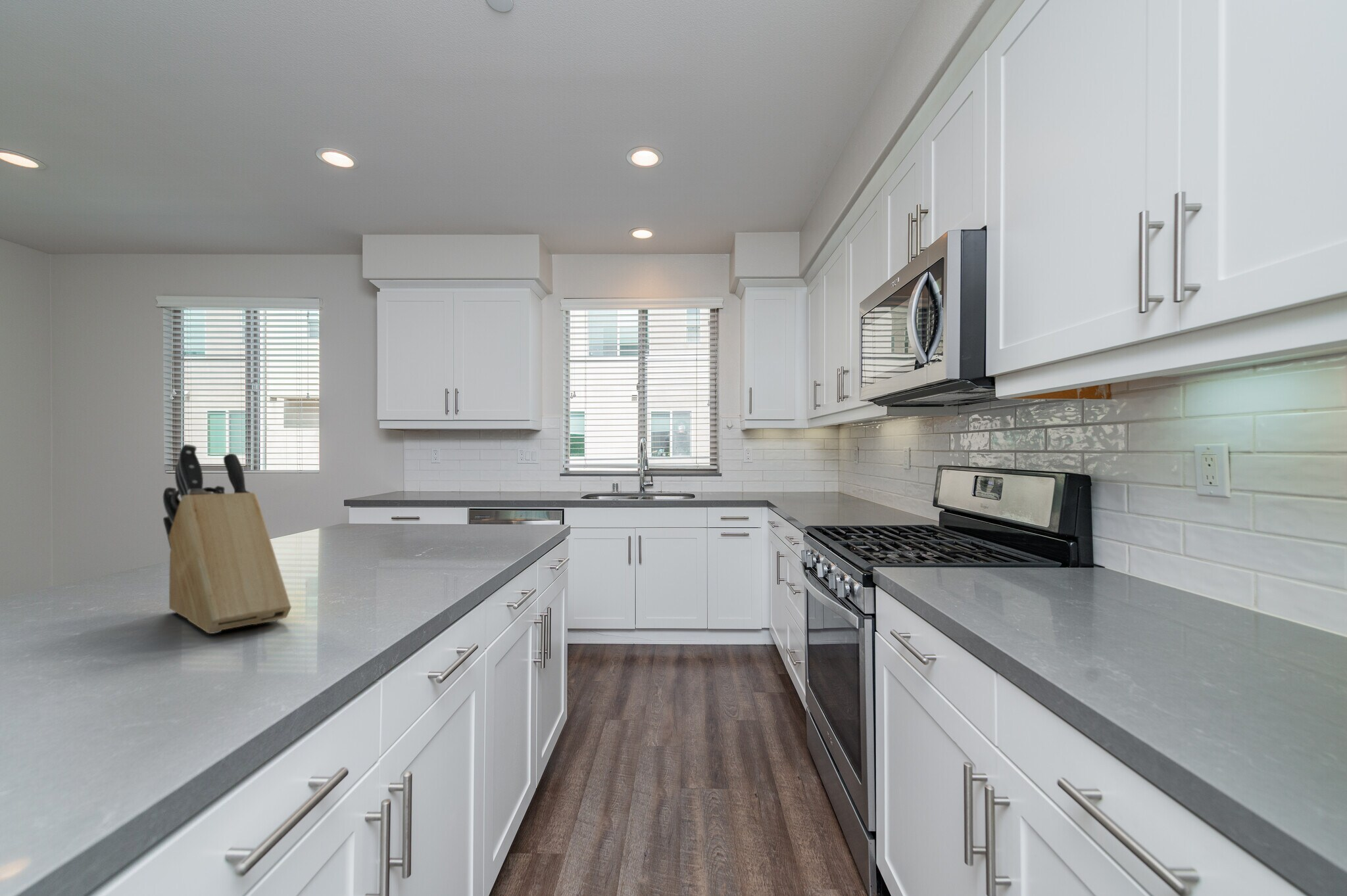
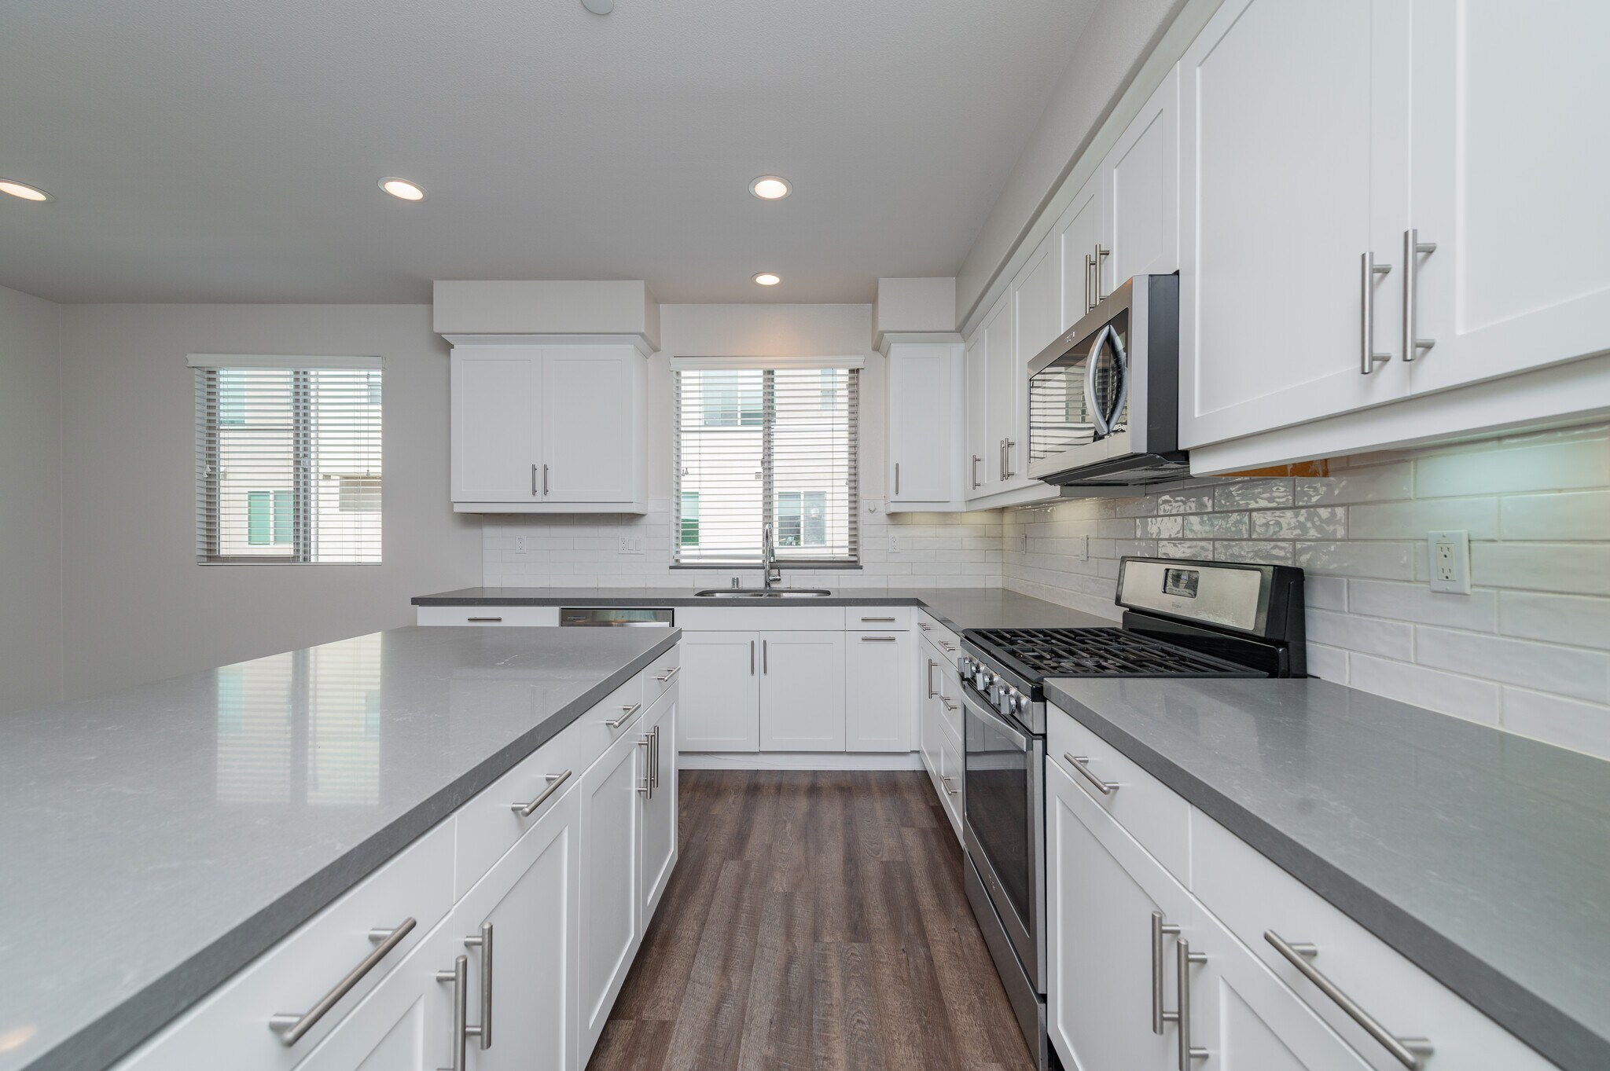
- knife block (221, 528)
